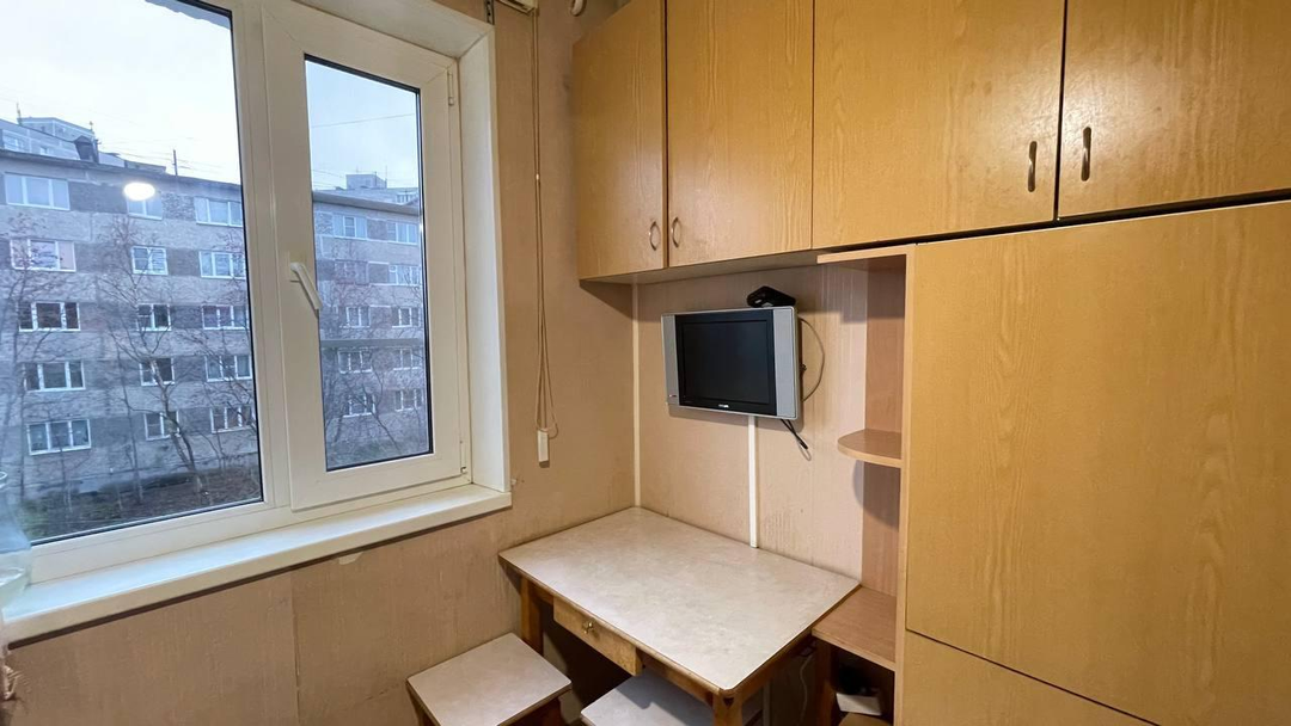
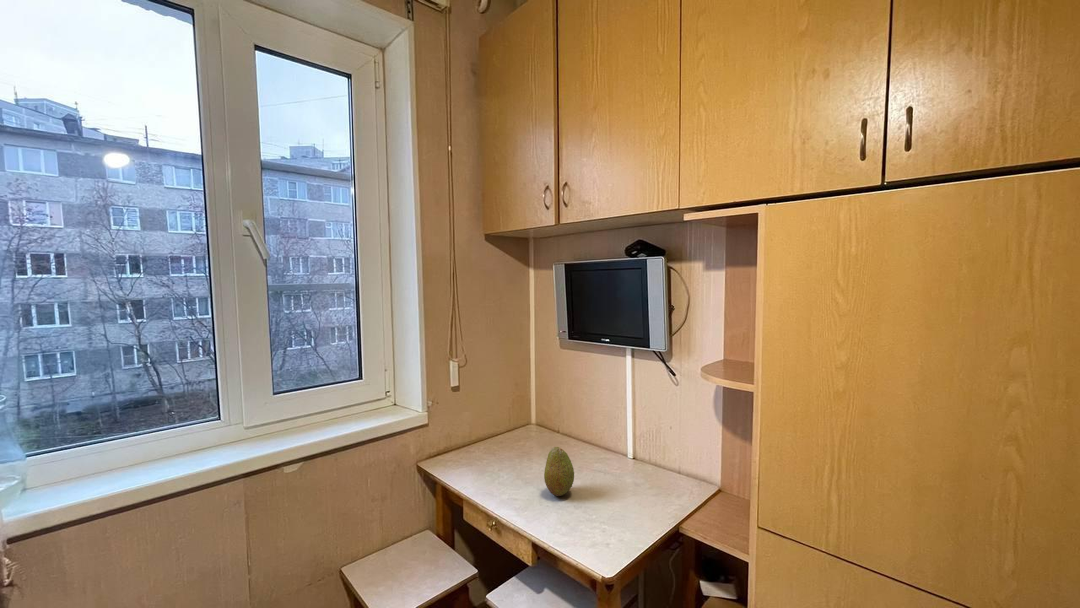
+ fruit (559, 470)
